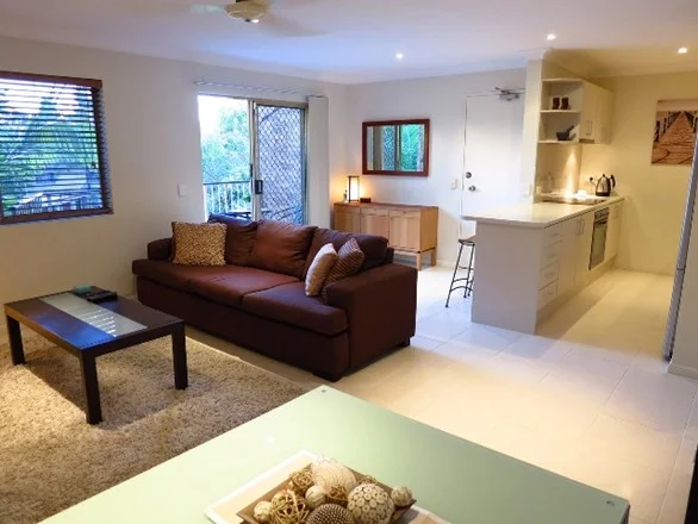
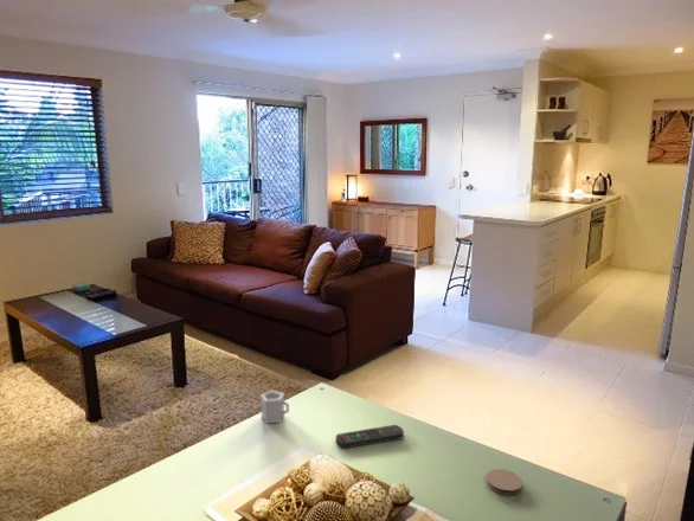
+ cup (275, 406)
+ coaster (503, 481)
+ remote control (370, 436)
